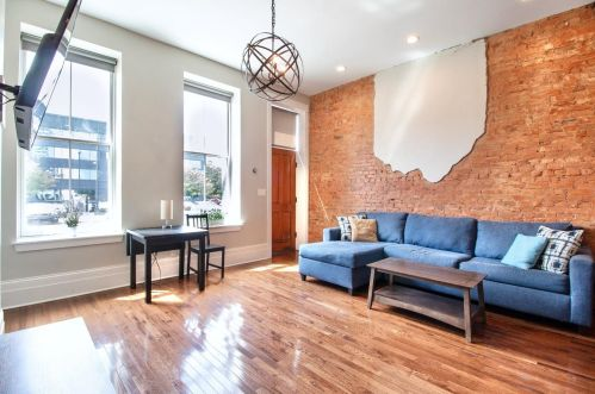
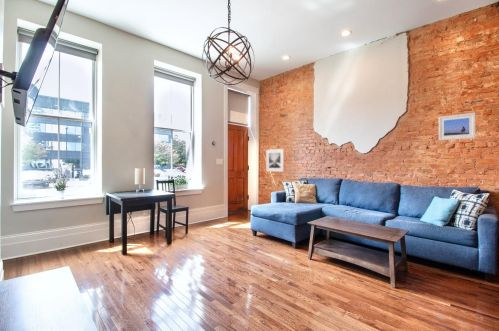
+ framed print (274, 160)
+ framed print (456, 127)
